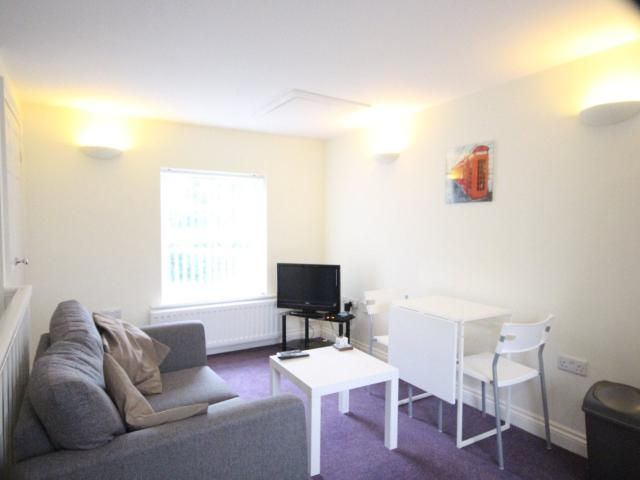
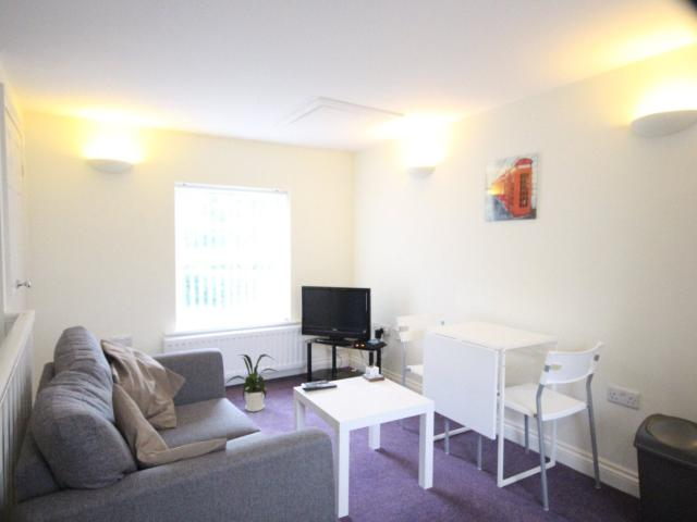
+ house plant (254, 380)
